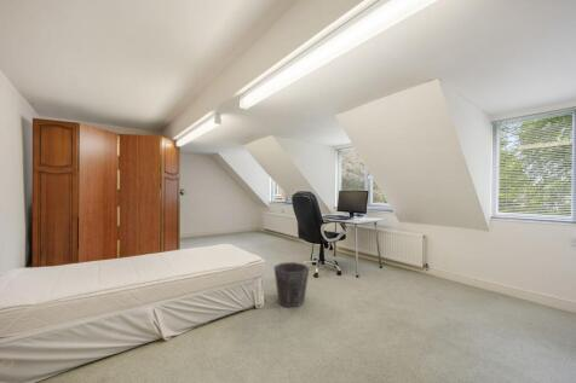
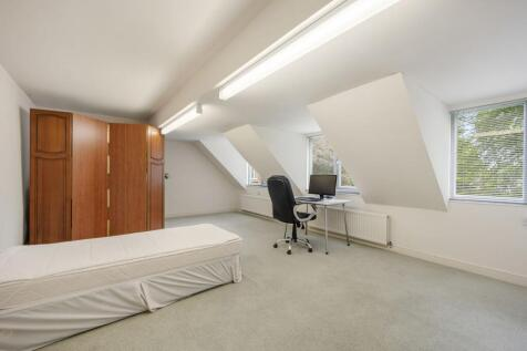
- waste bin (290, 284)
